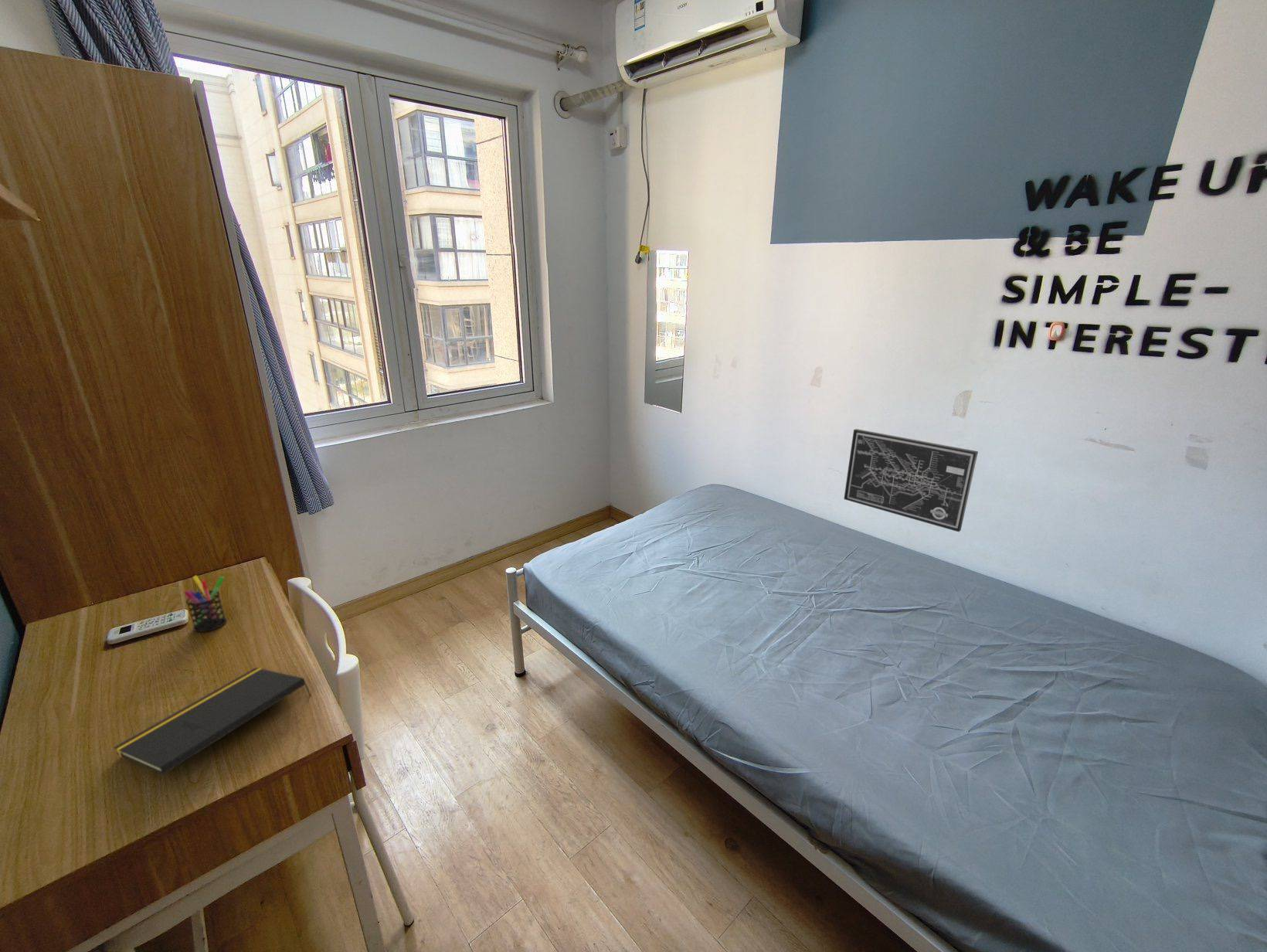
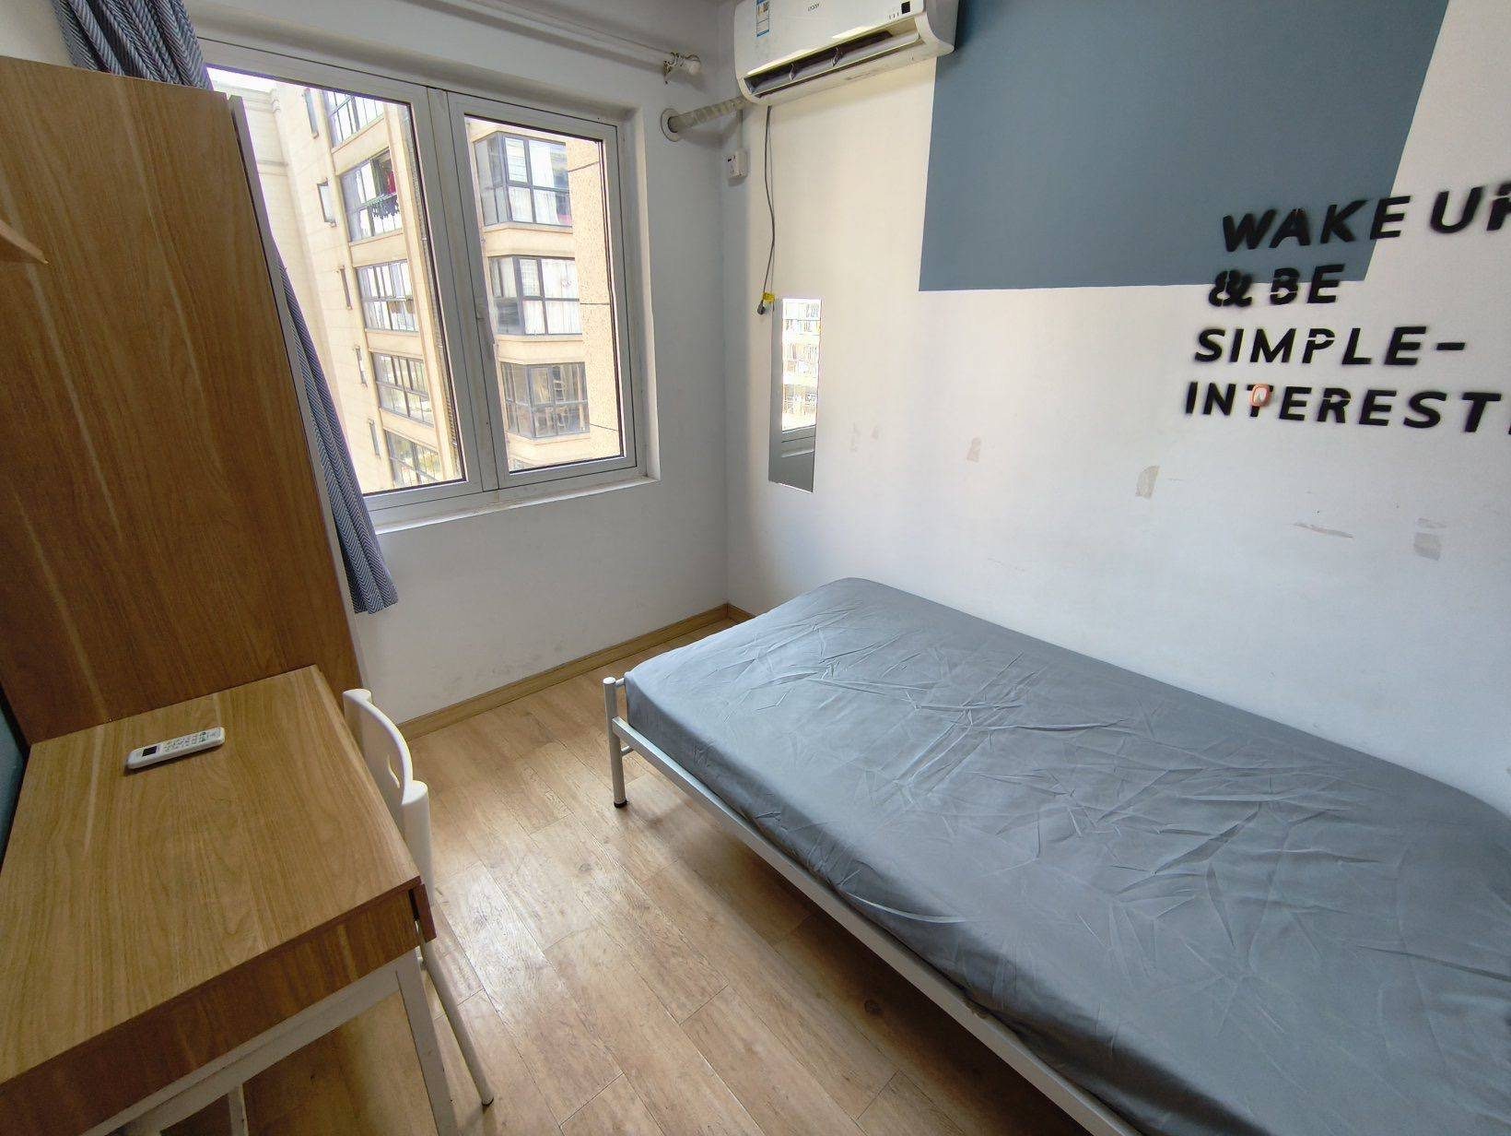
- notepad (216, 714)
- pen holder (208, 600)
- wall art (905, 478)
